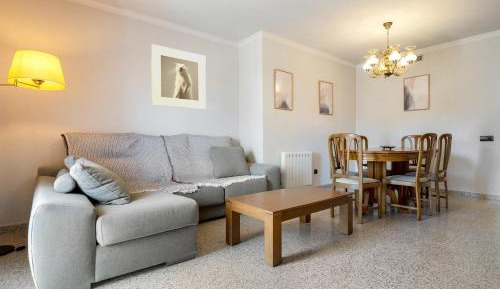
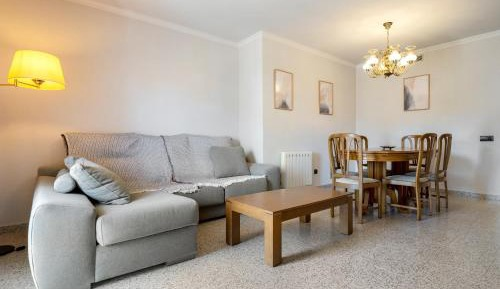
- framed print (180, 78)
